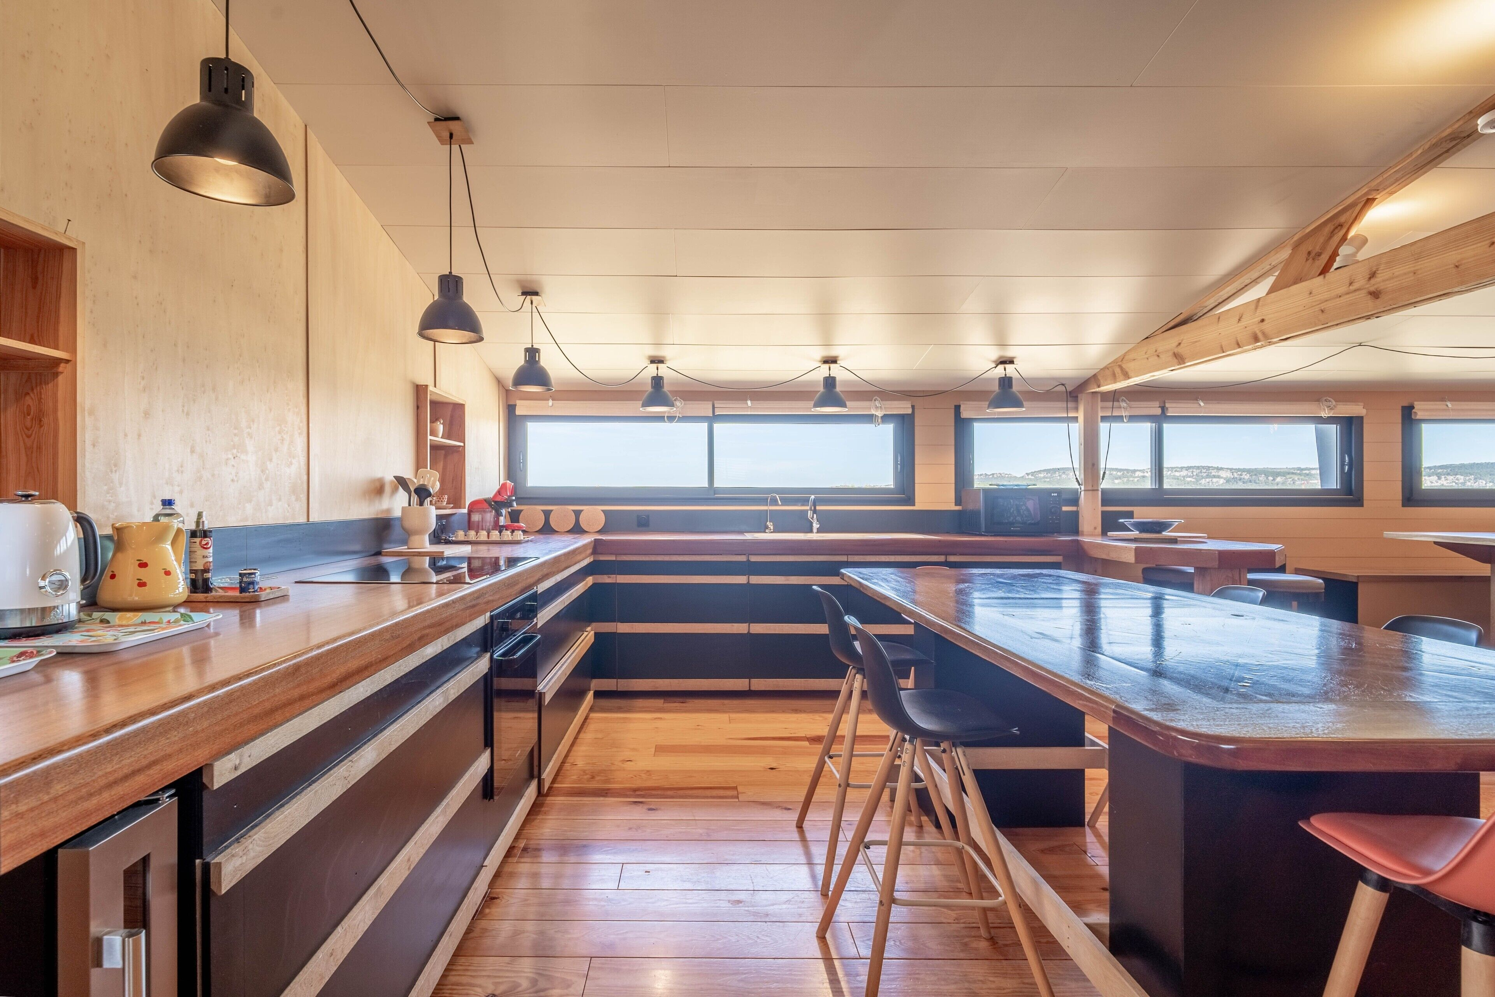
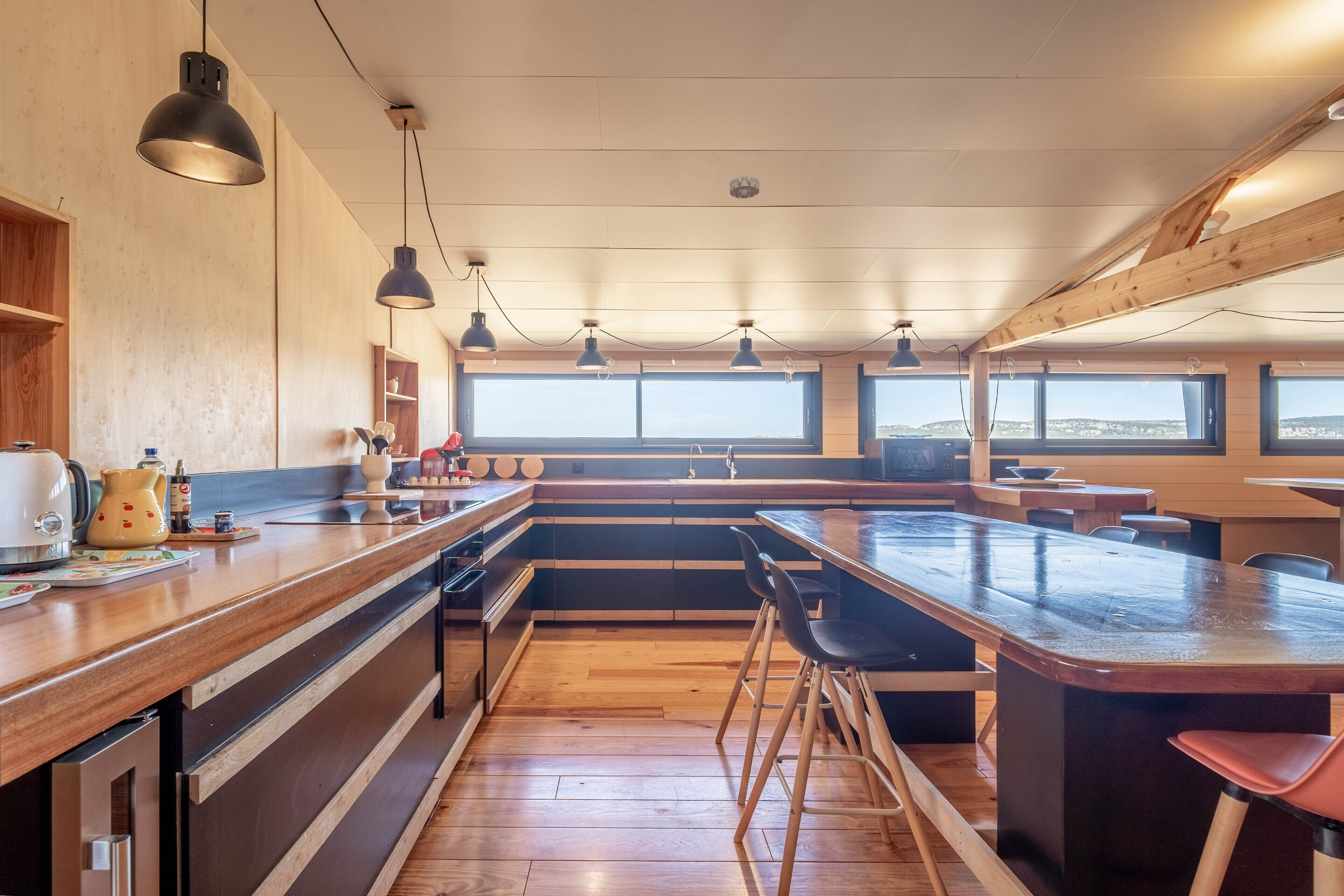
+ smoke detector (744, 187)
